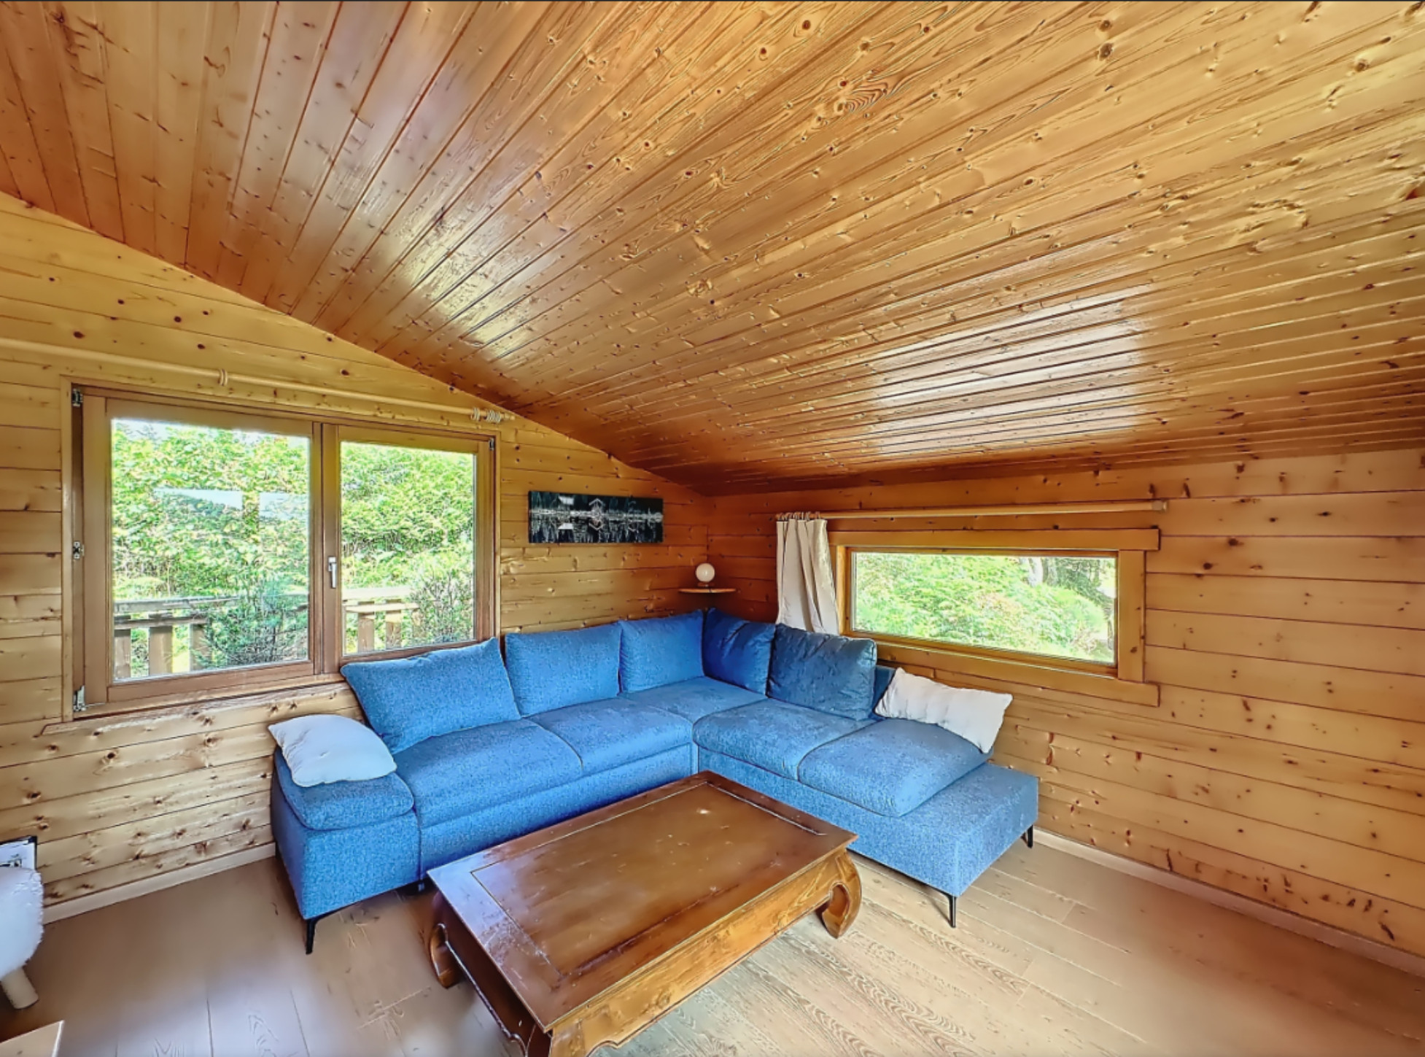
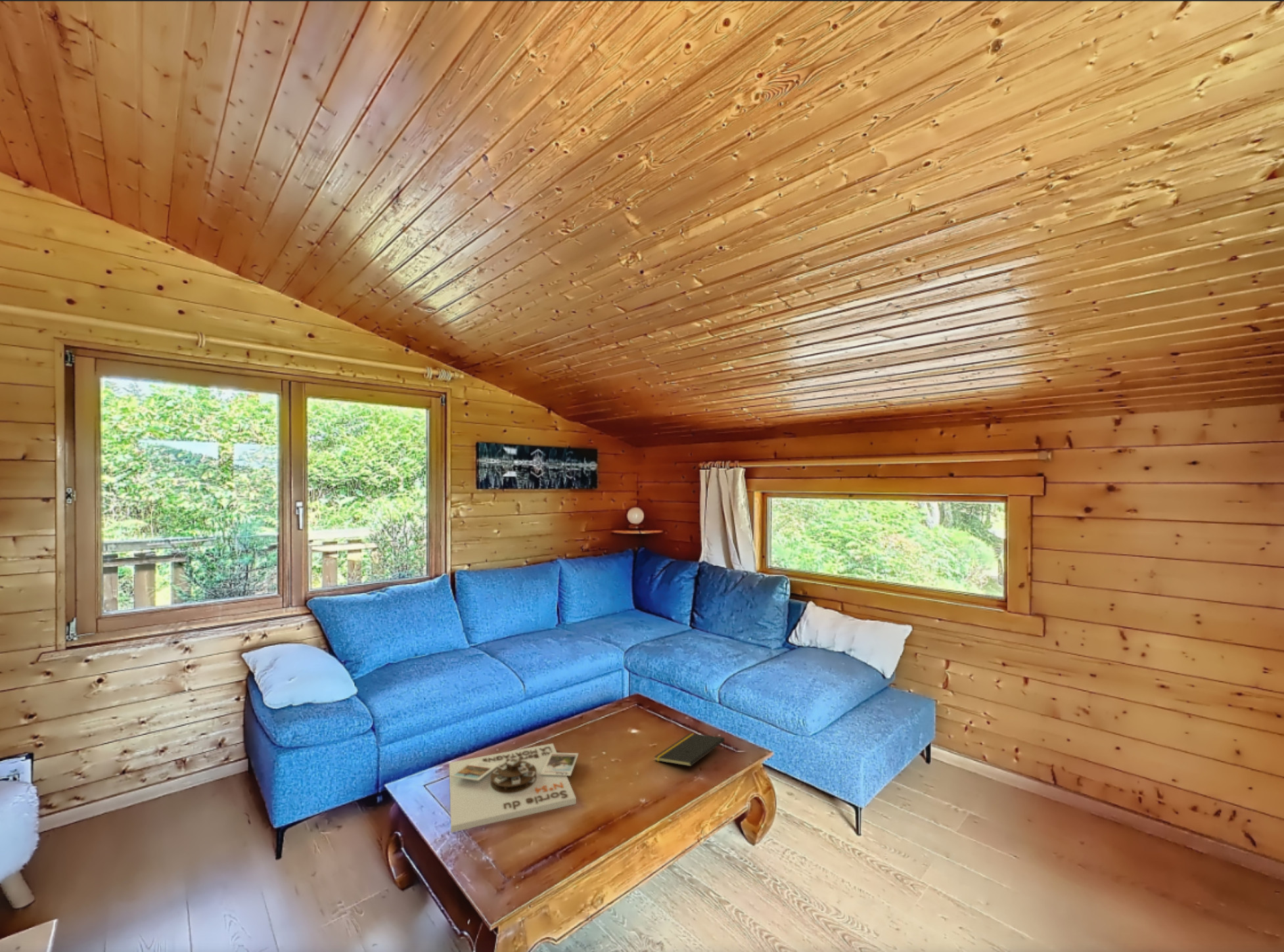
+ notepad (690, 748)
+ board game (519, 769)
